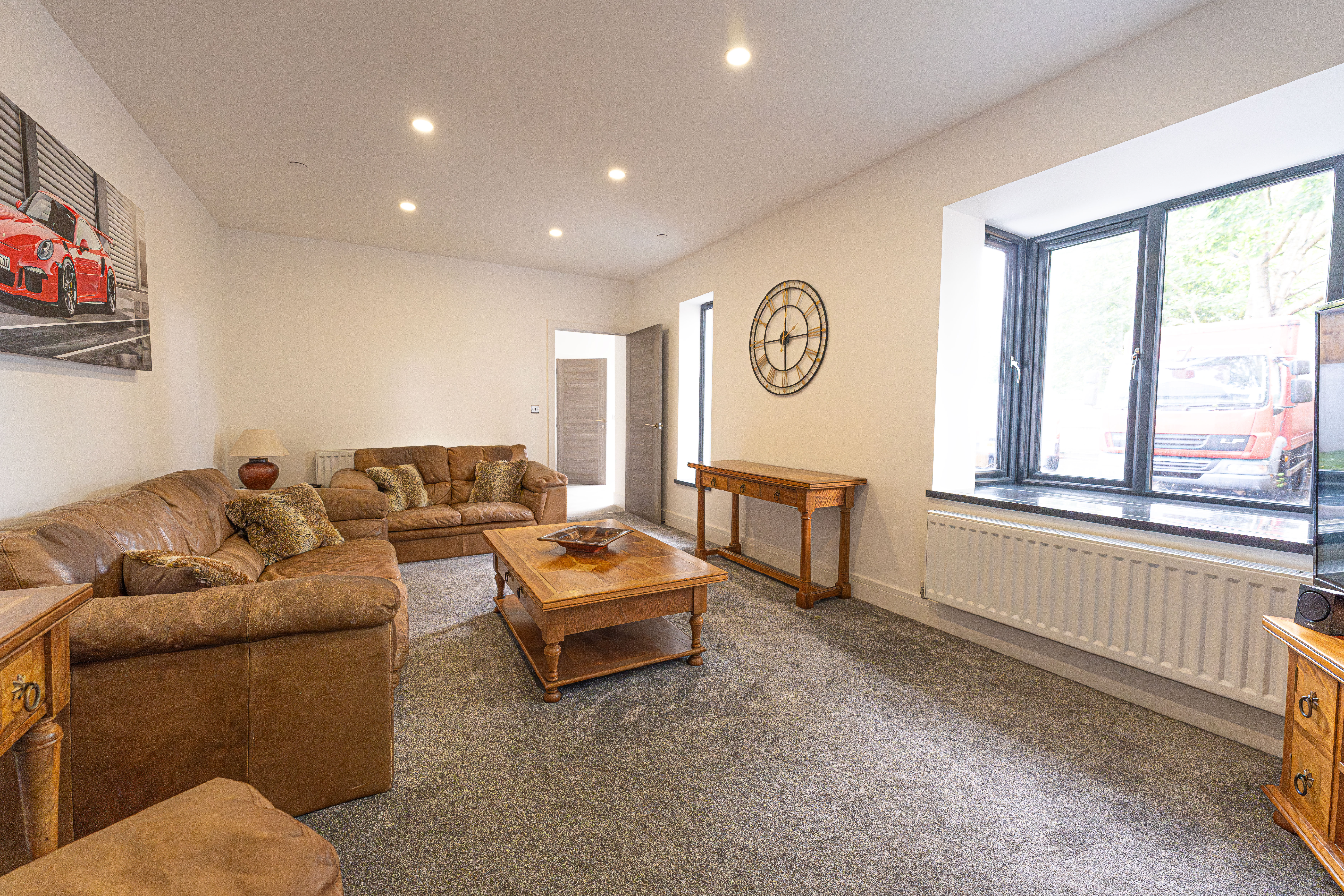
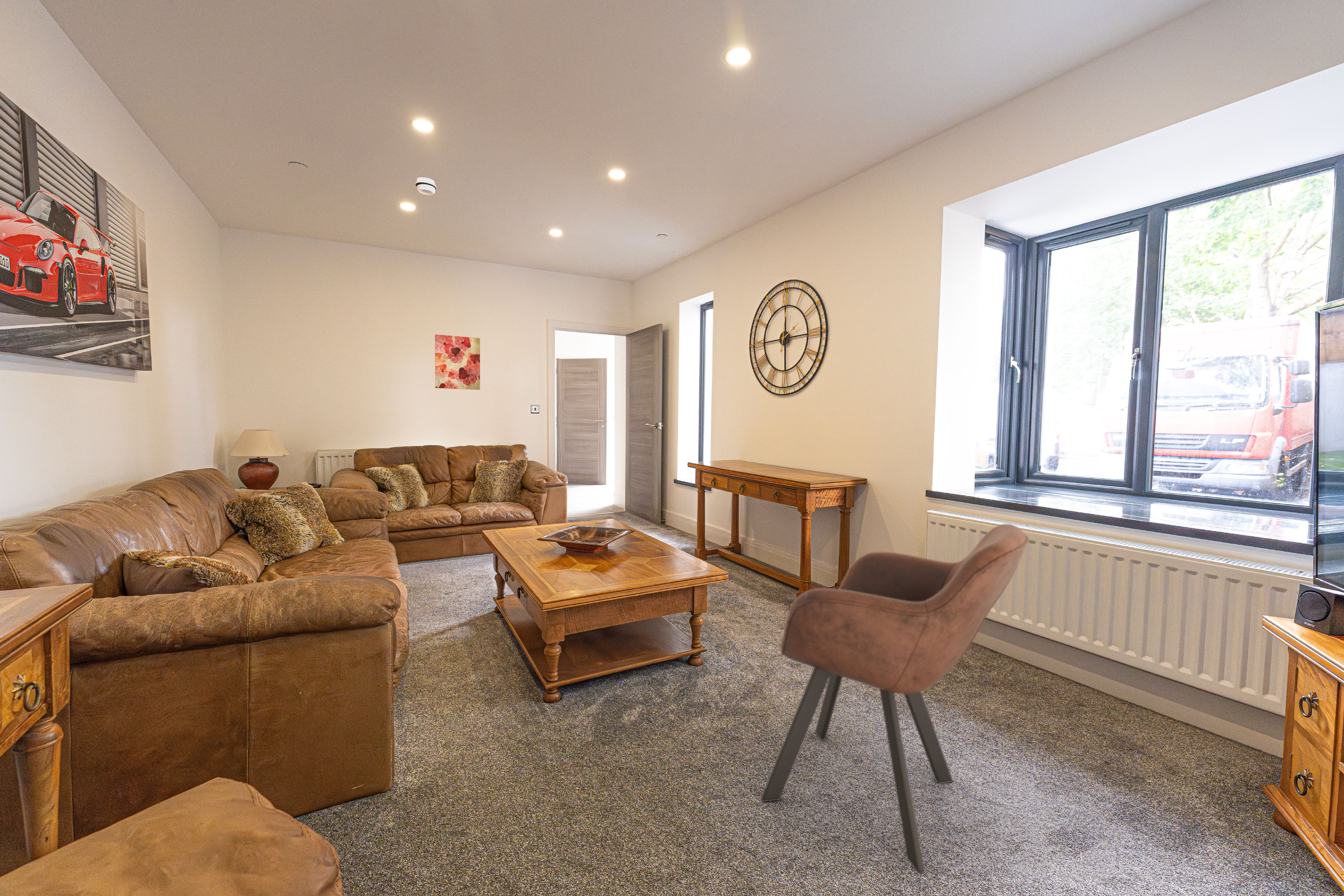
+ wall art (458, 363)
+ smoke detector (426, 186)
+ armchair (886, 659)
